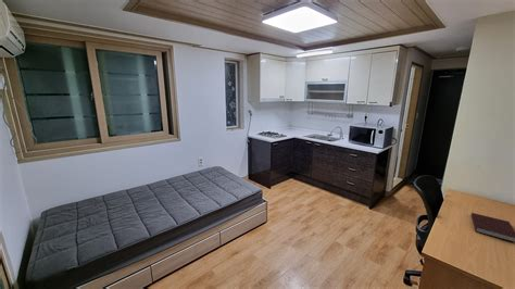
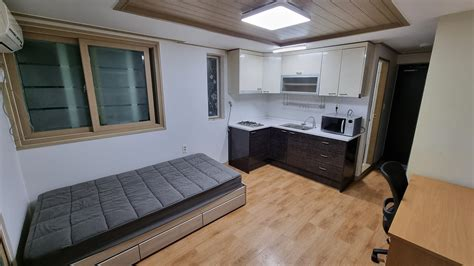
- notebook (492, 226)
